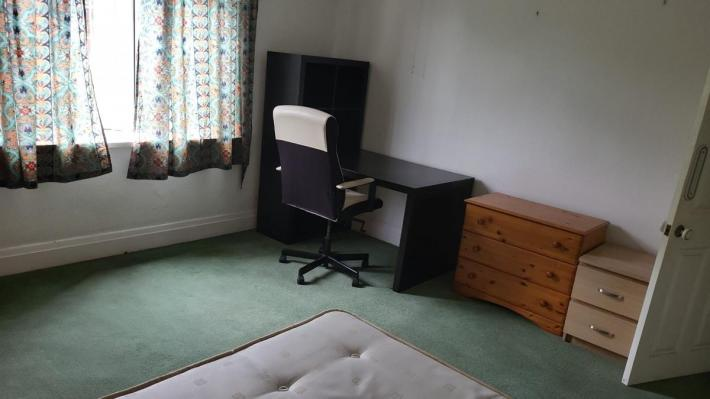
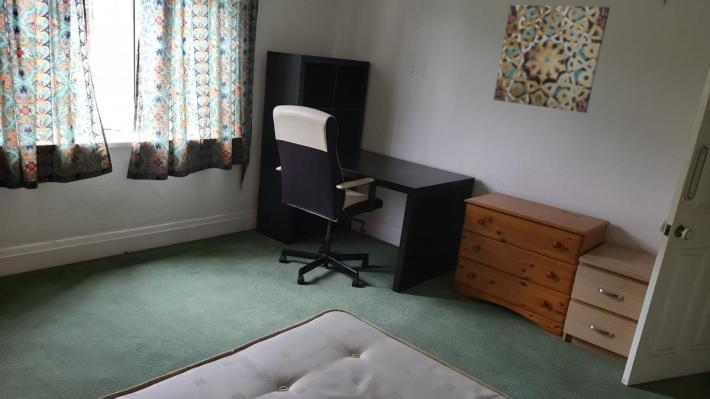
+ wall art (547, 57)
